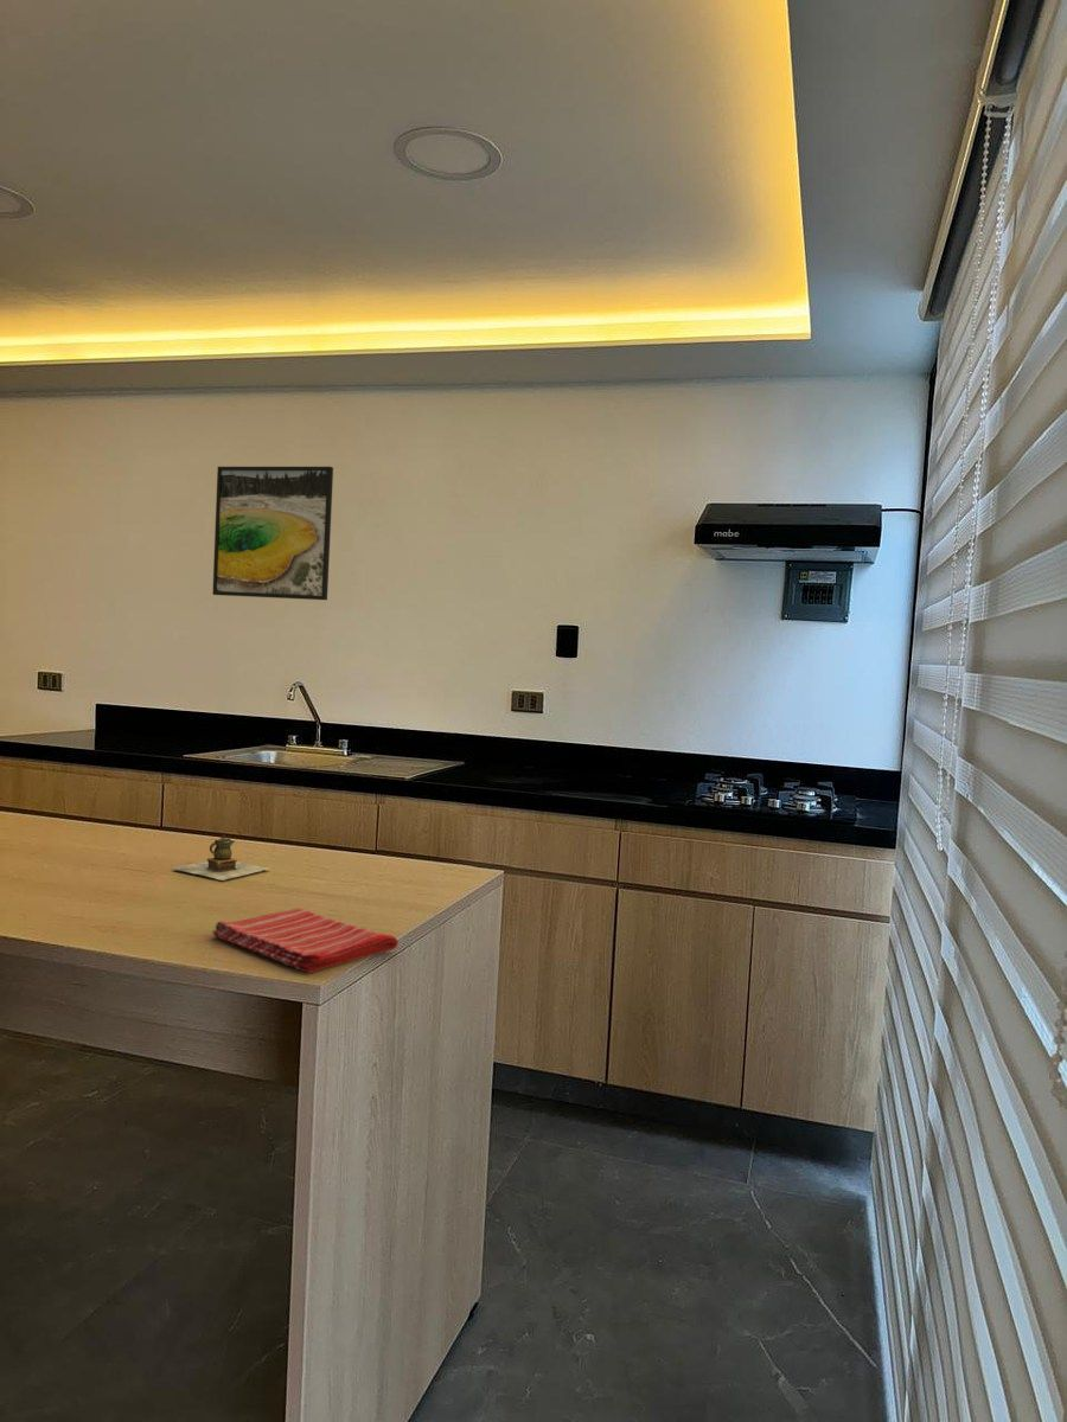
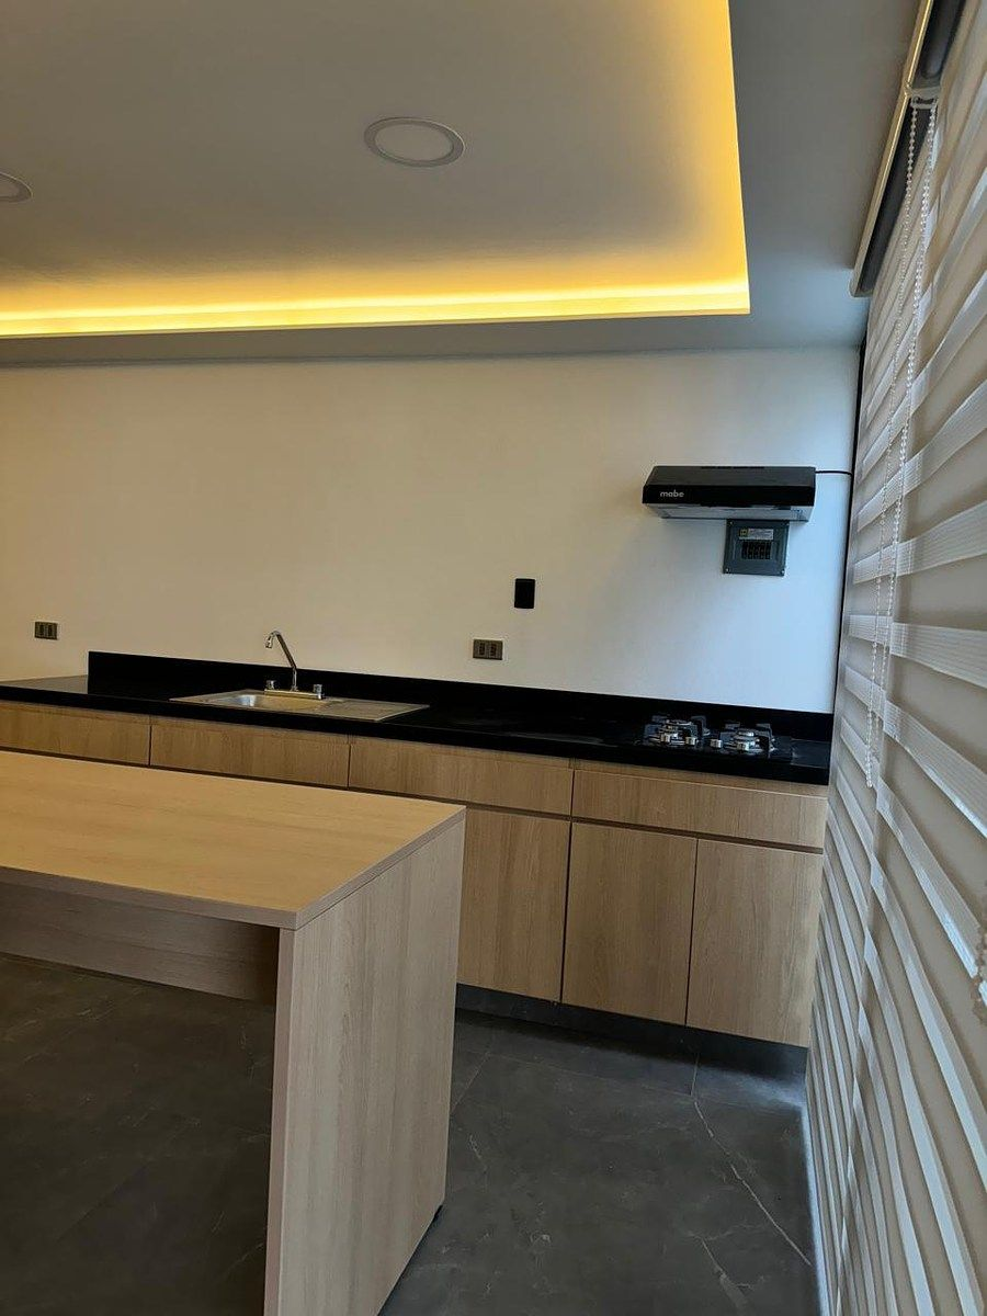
- teapot (223, 852)
- dish towel (305, 935)
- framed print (271, 532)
